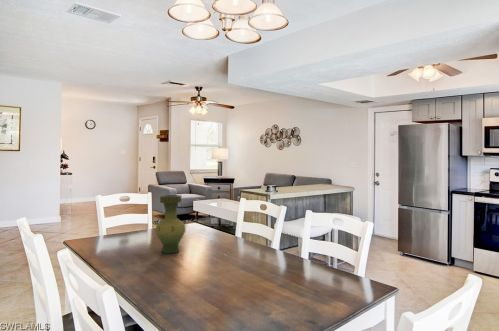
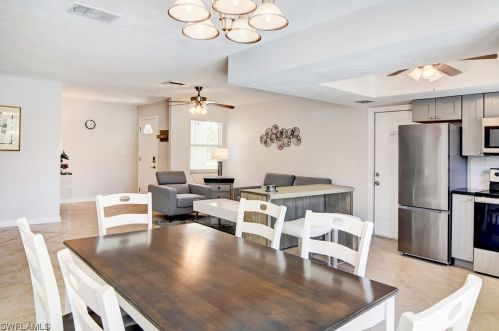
- vase (170, 223)
